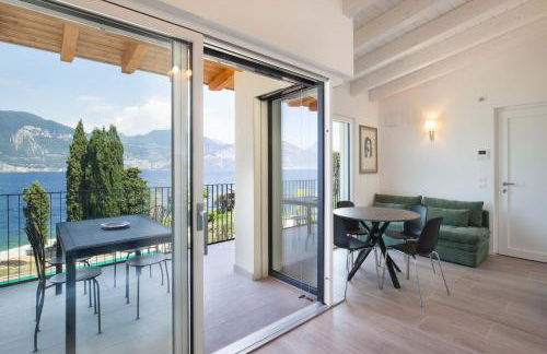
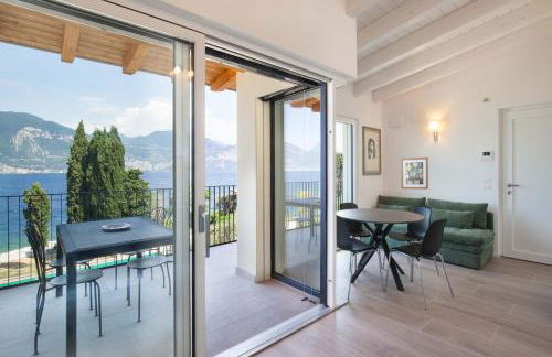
+ wall art (414, 173)
